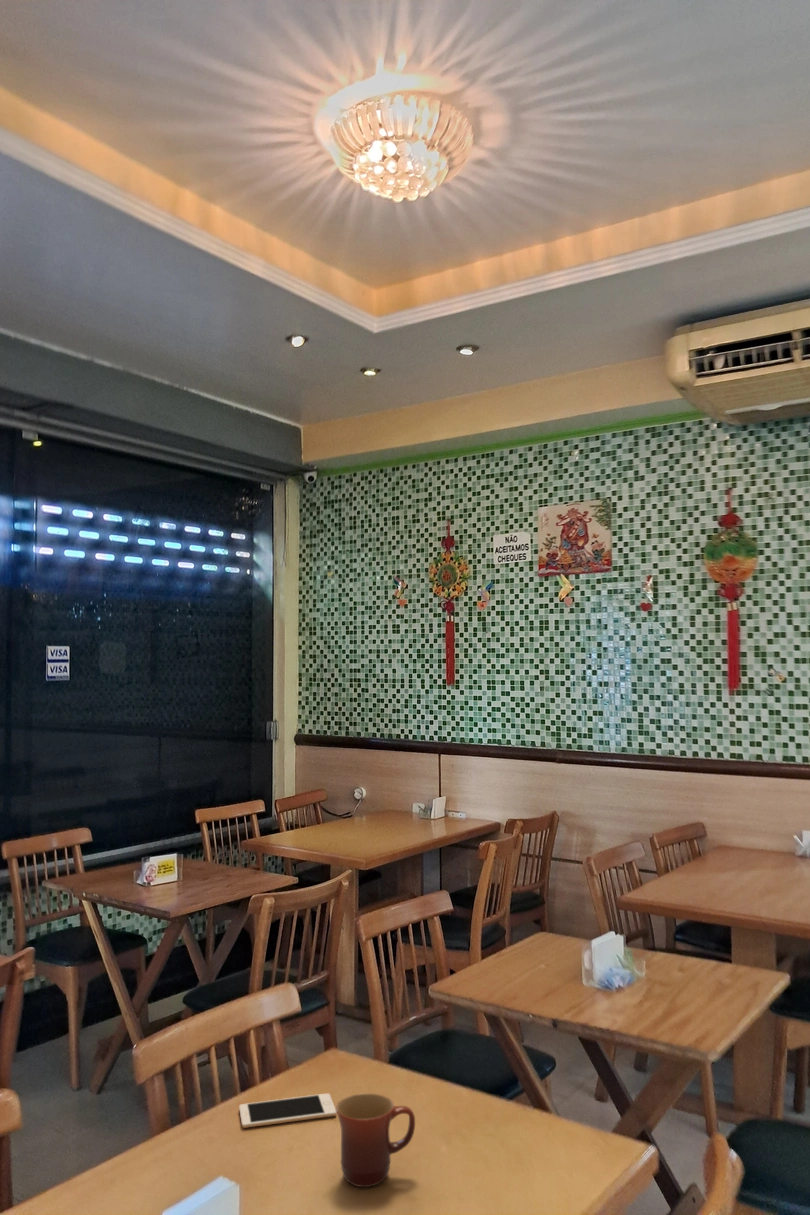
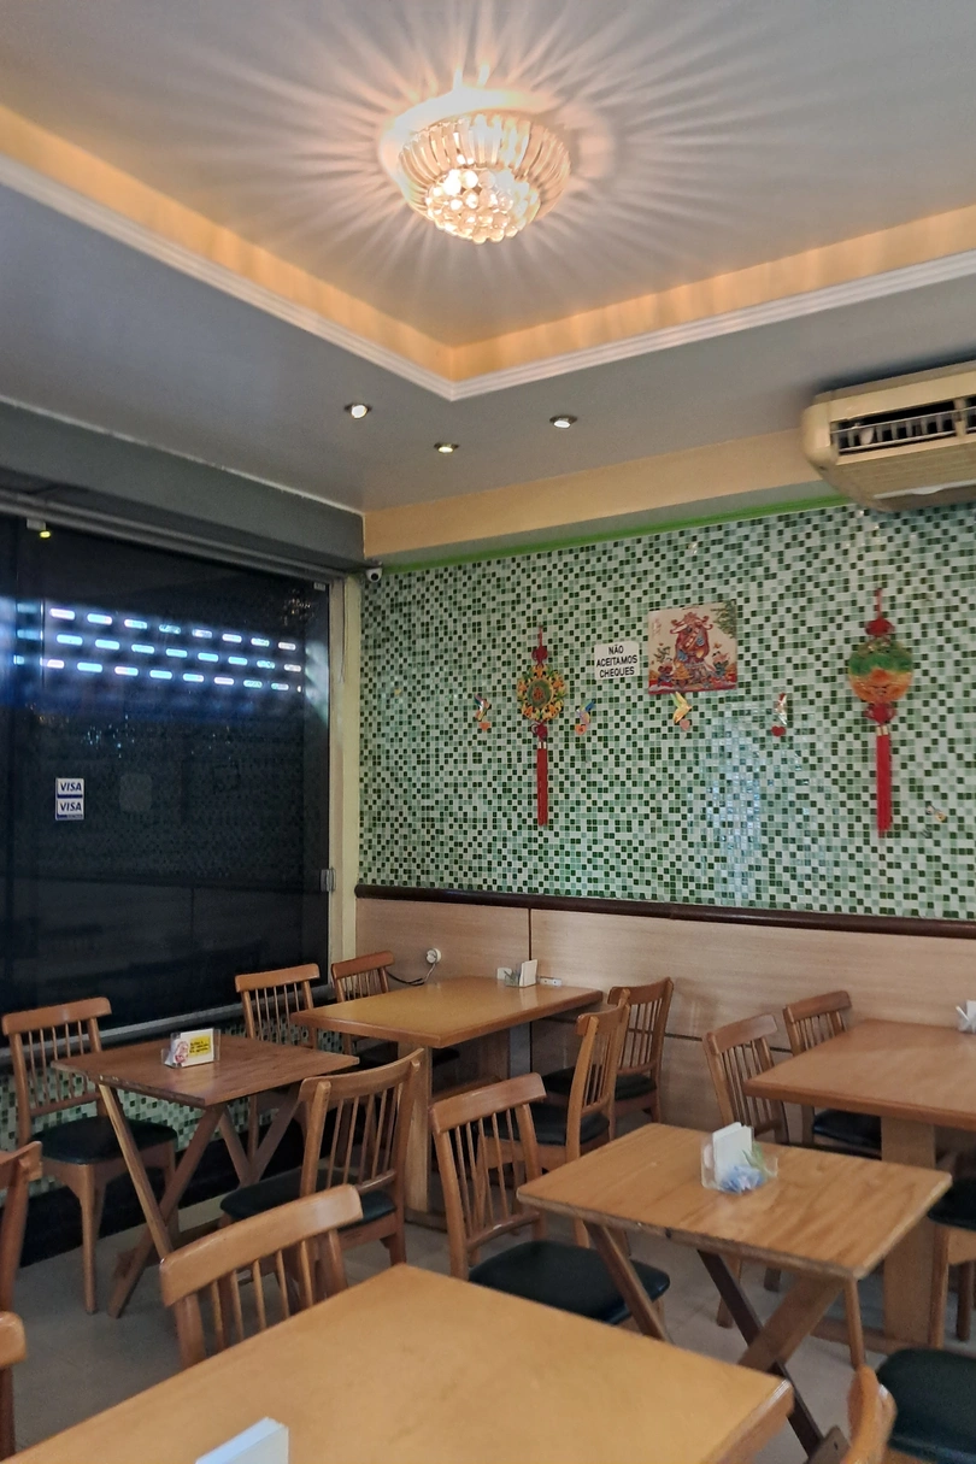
- cell phone (287, 1110)
- mug (376, 1140)
